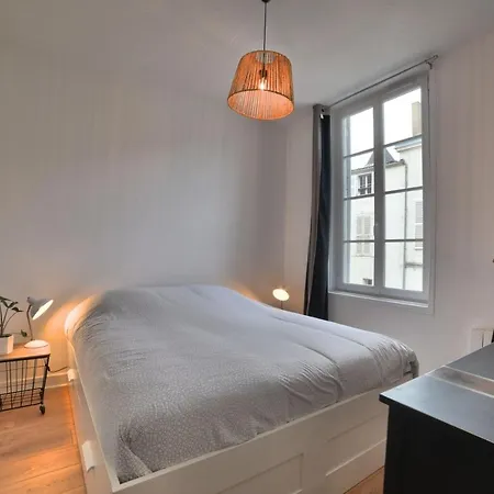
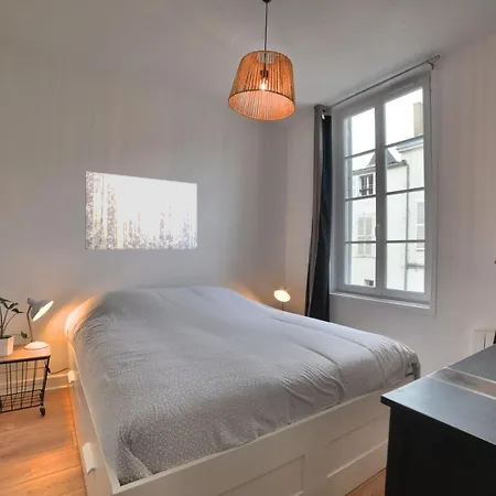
+ wall art (145, 214)
